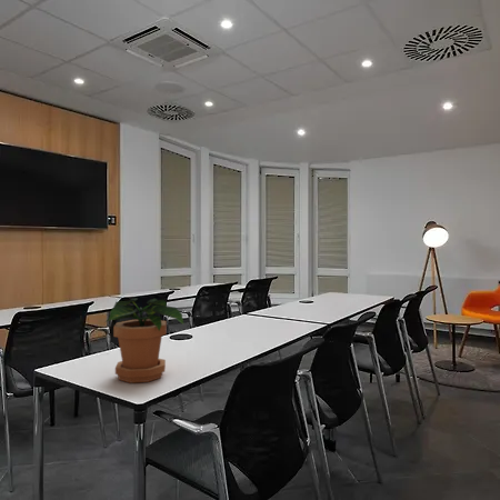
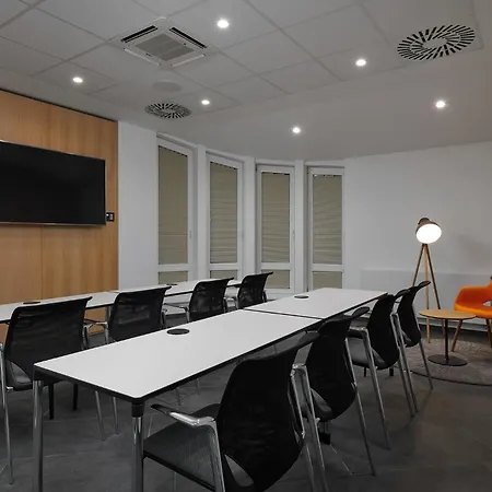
- potted plant (144, 339)
